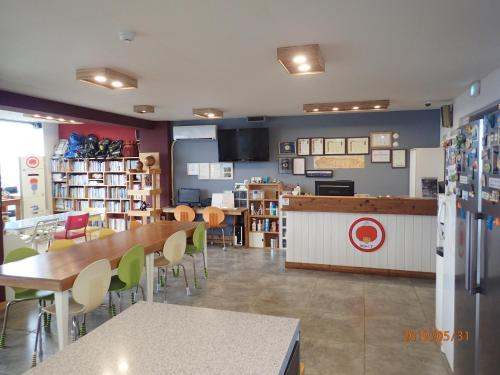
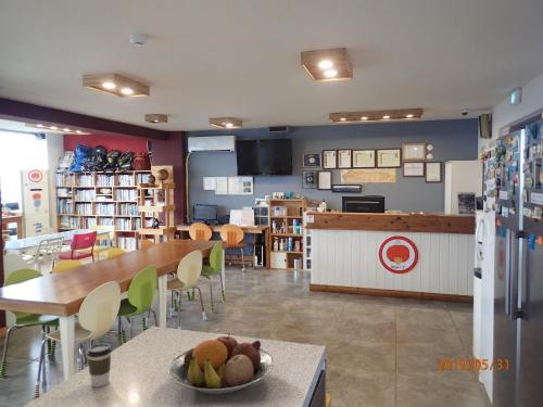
+ fruit bowl (222, 358)
+ coffee cup (100, 365)
